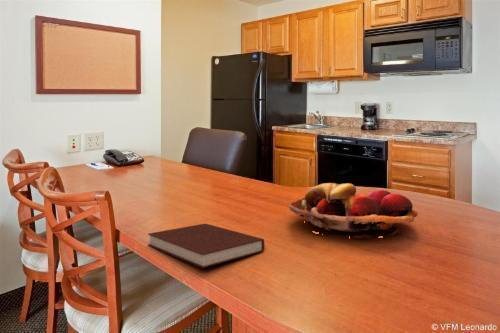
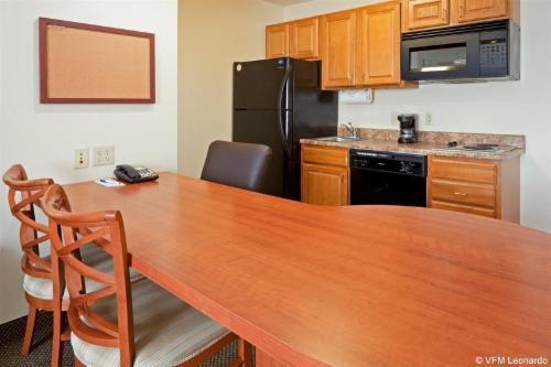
- fruit basket (349, 206)
- notebook (204, 242)
